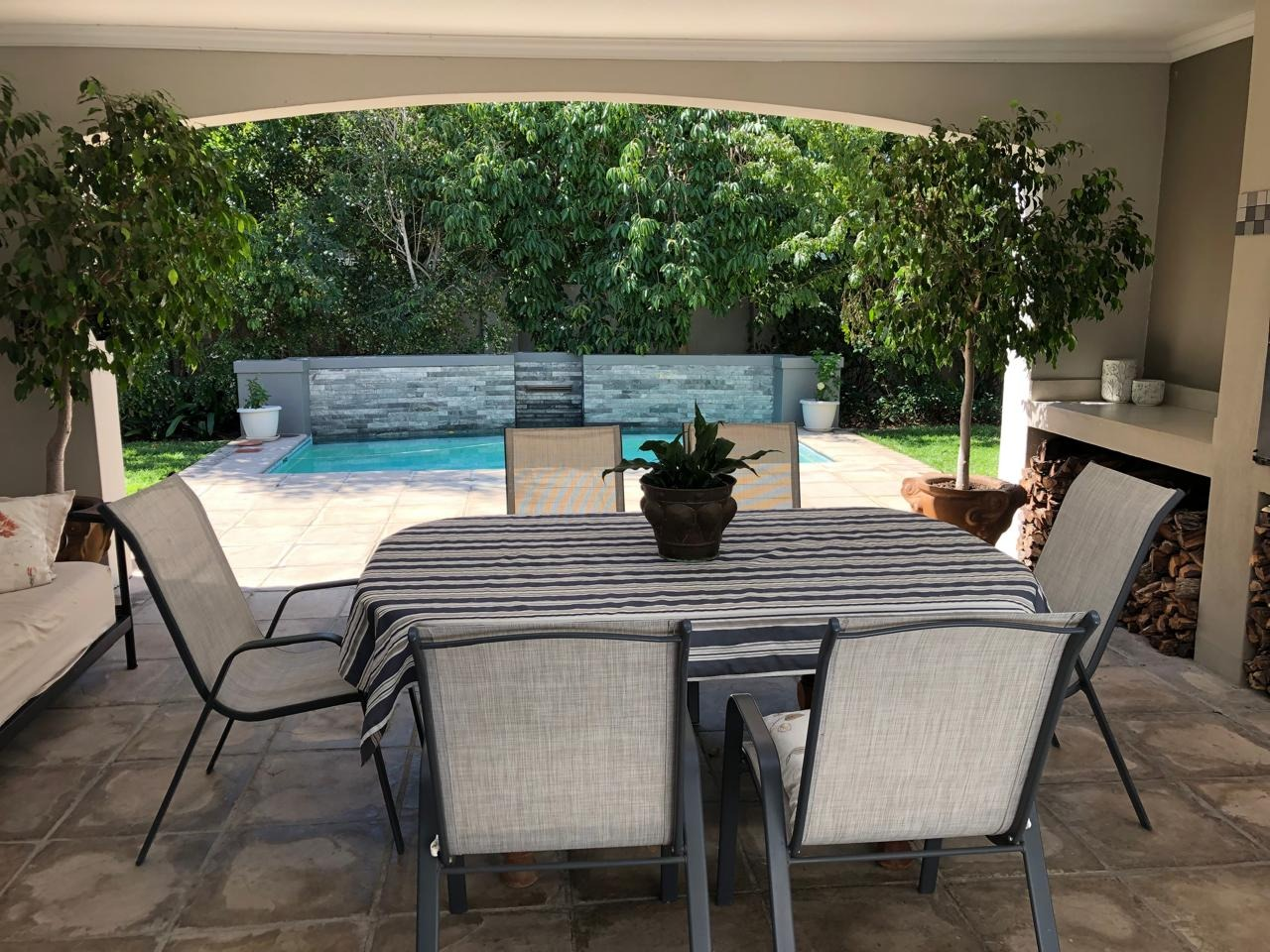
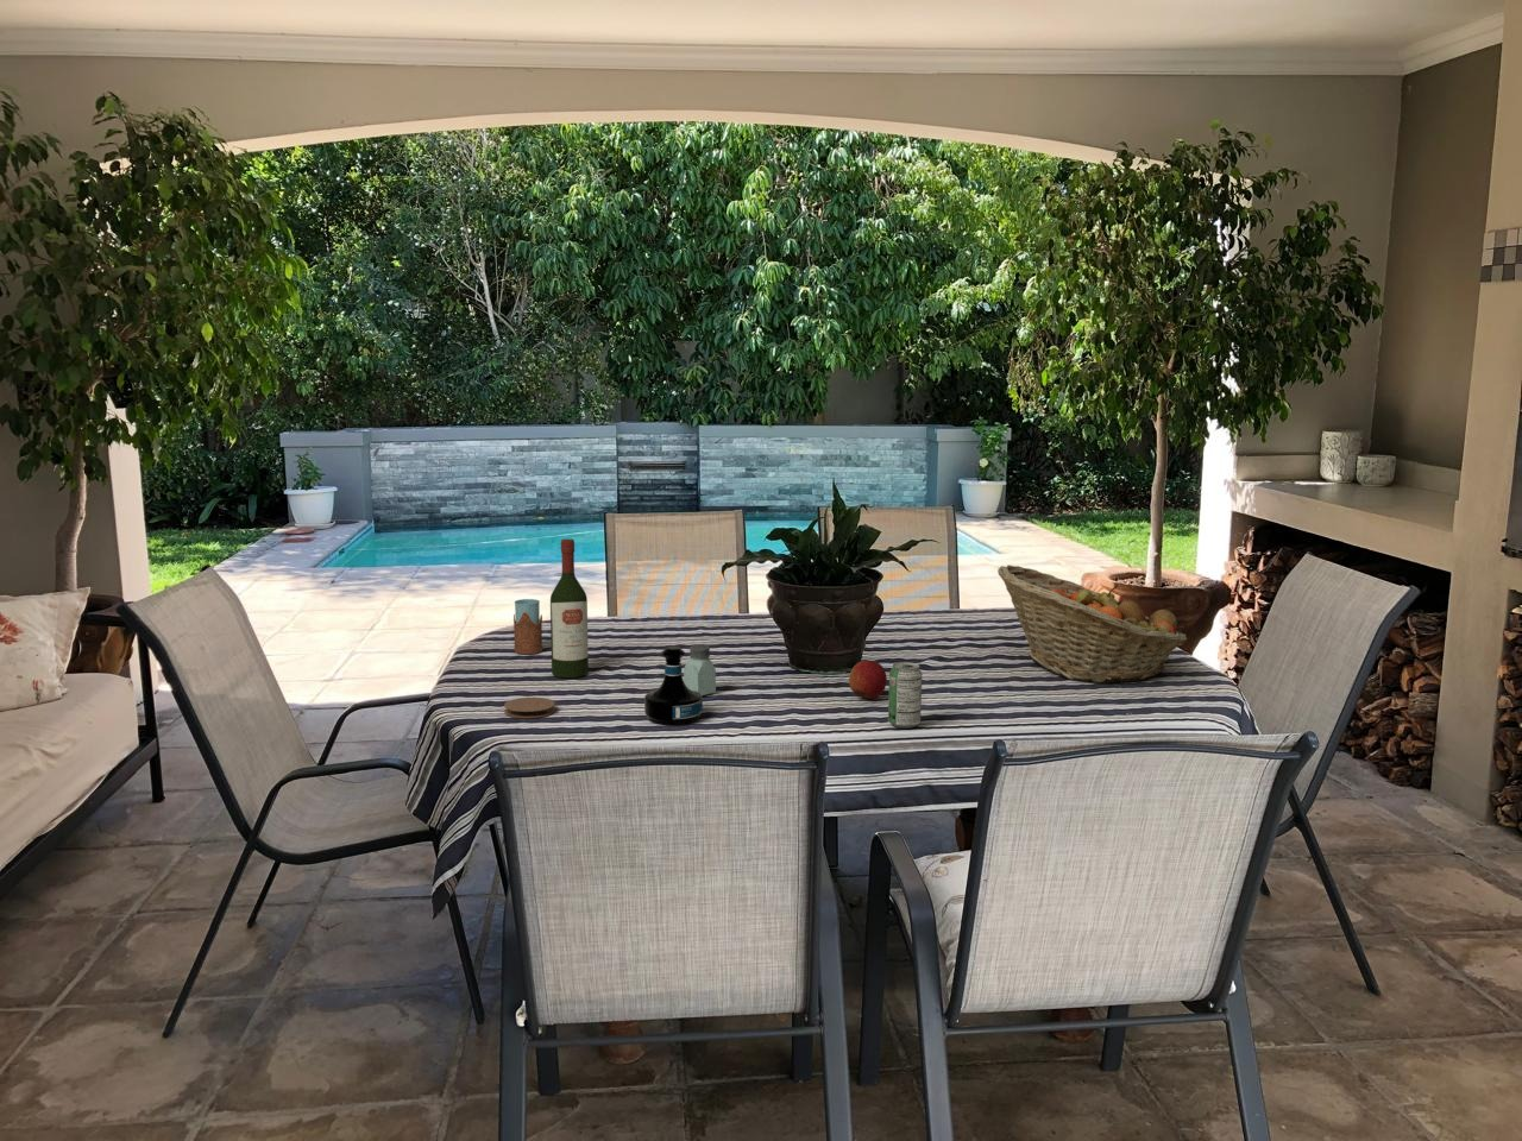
+ coaster (530, 707)
+ saltshaker (699, 669)
+ fruit basket (1087, 618)
+ beverage can (905, 694)
+ tequila bottle (674, 682)
+ wine bottle (568, 608)
+ apple (866, 678)
+ drinking glass (529, 624)
